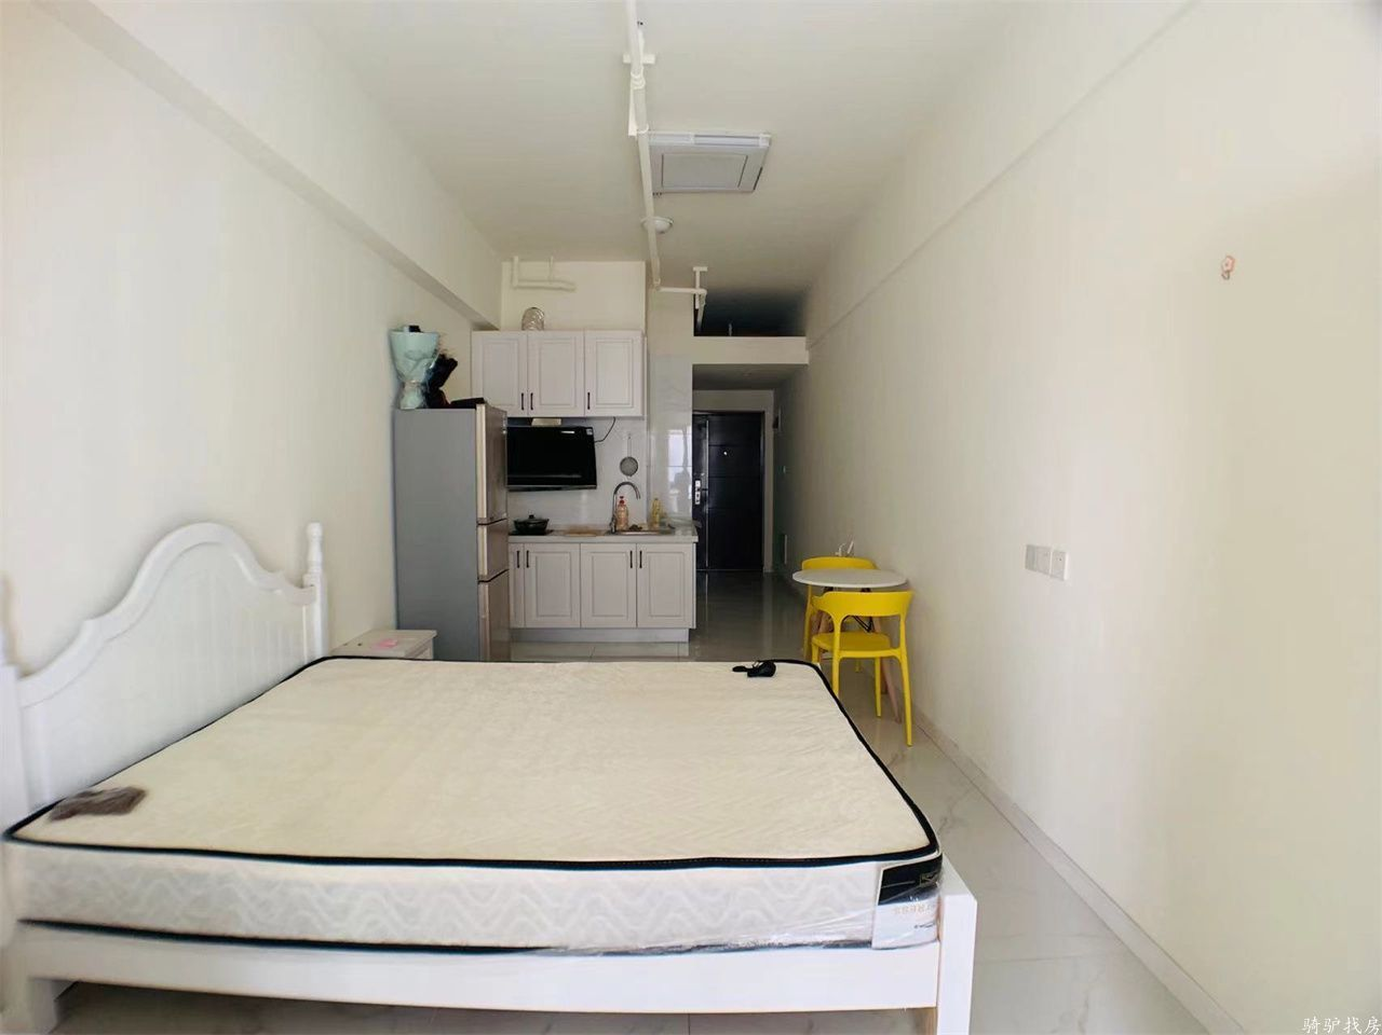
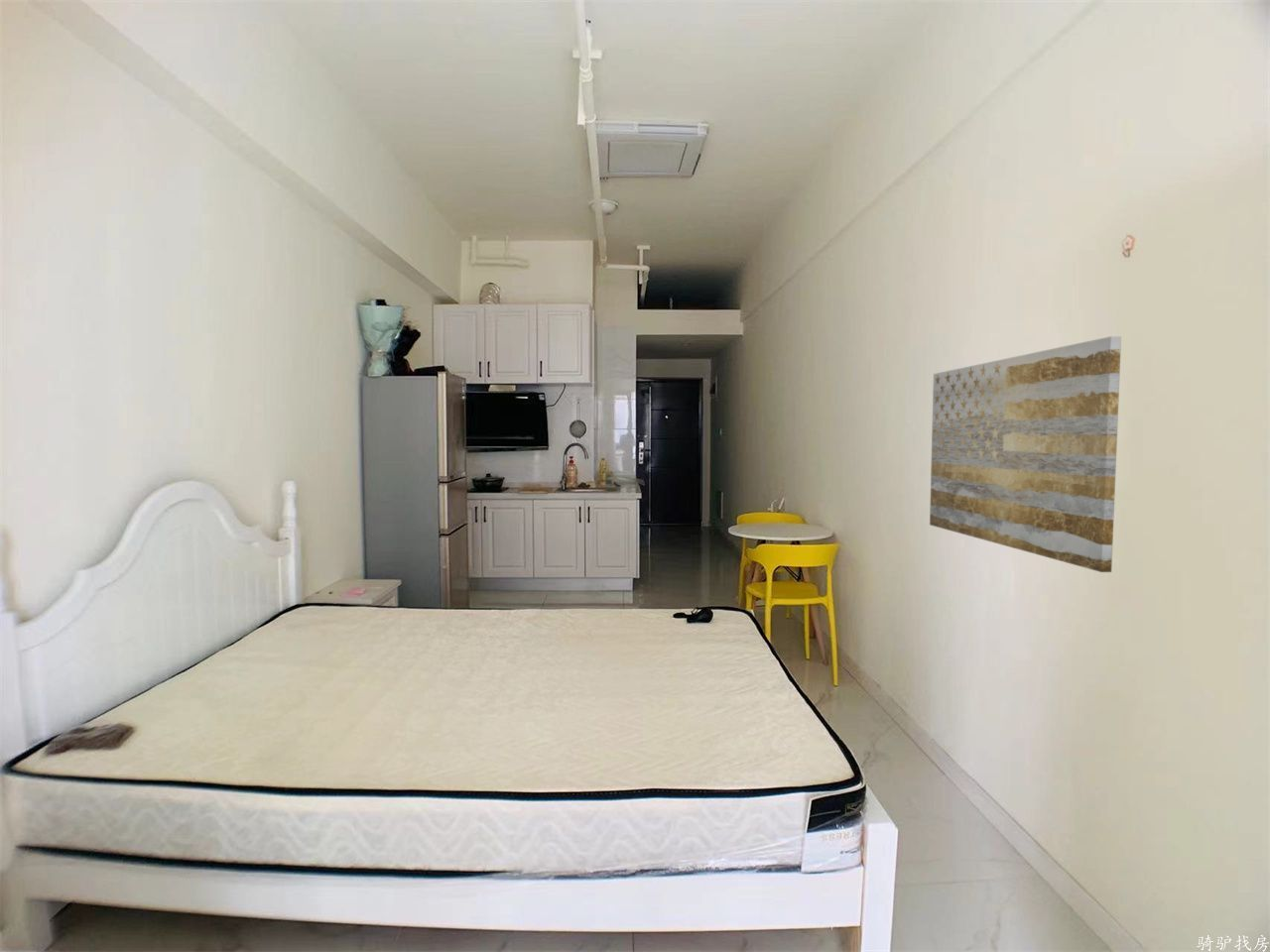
+ wall art (1003, 451)
